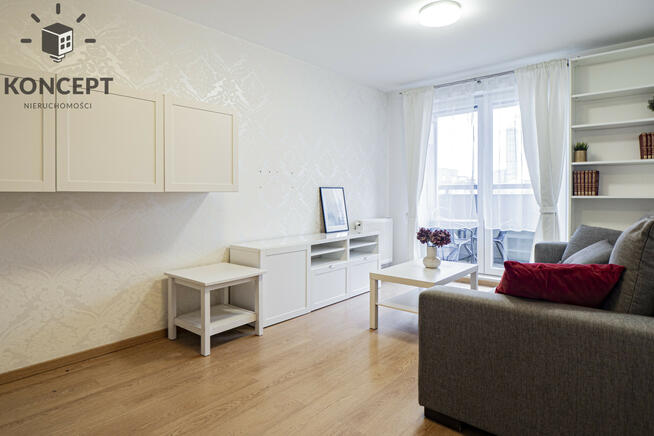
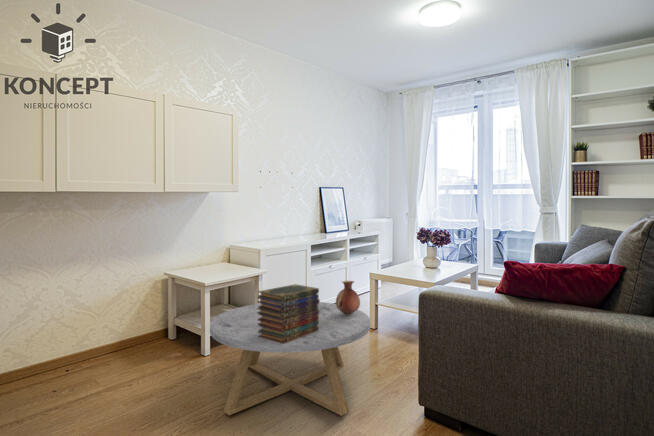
+ book stack (288, 311)
+ vase (347, 297)
+ coffee table (291, 351)
